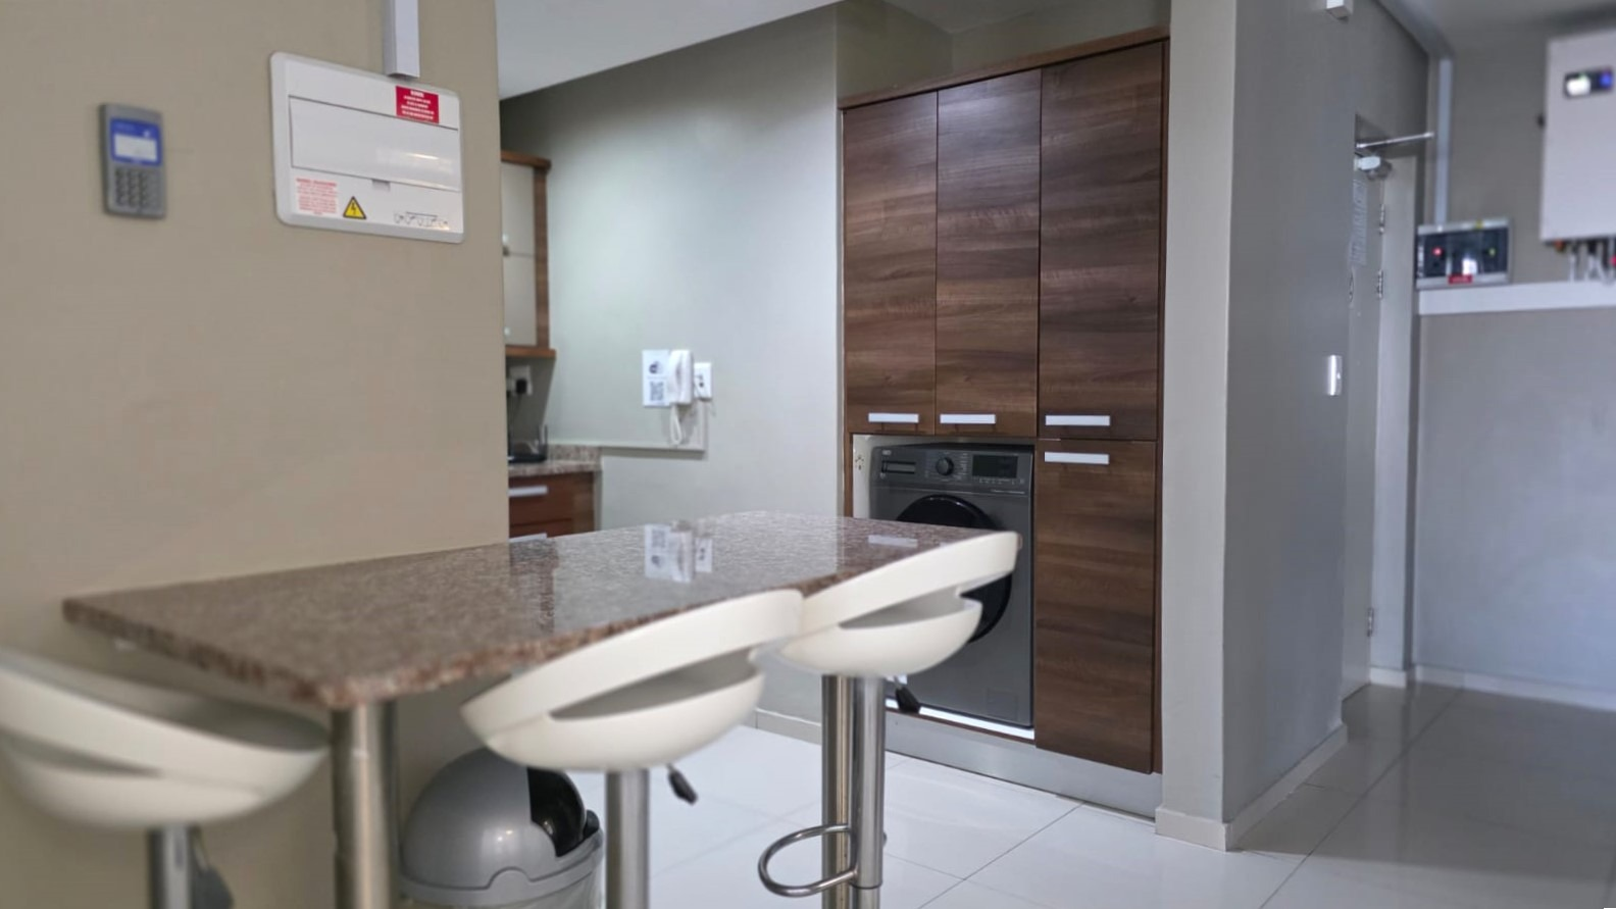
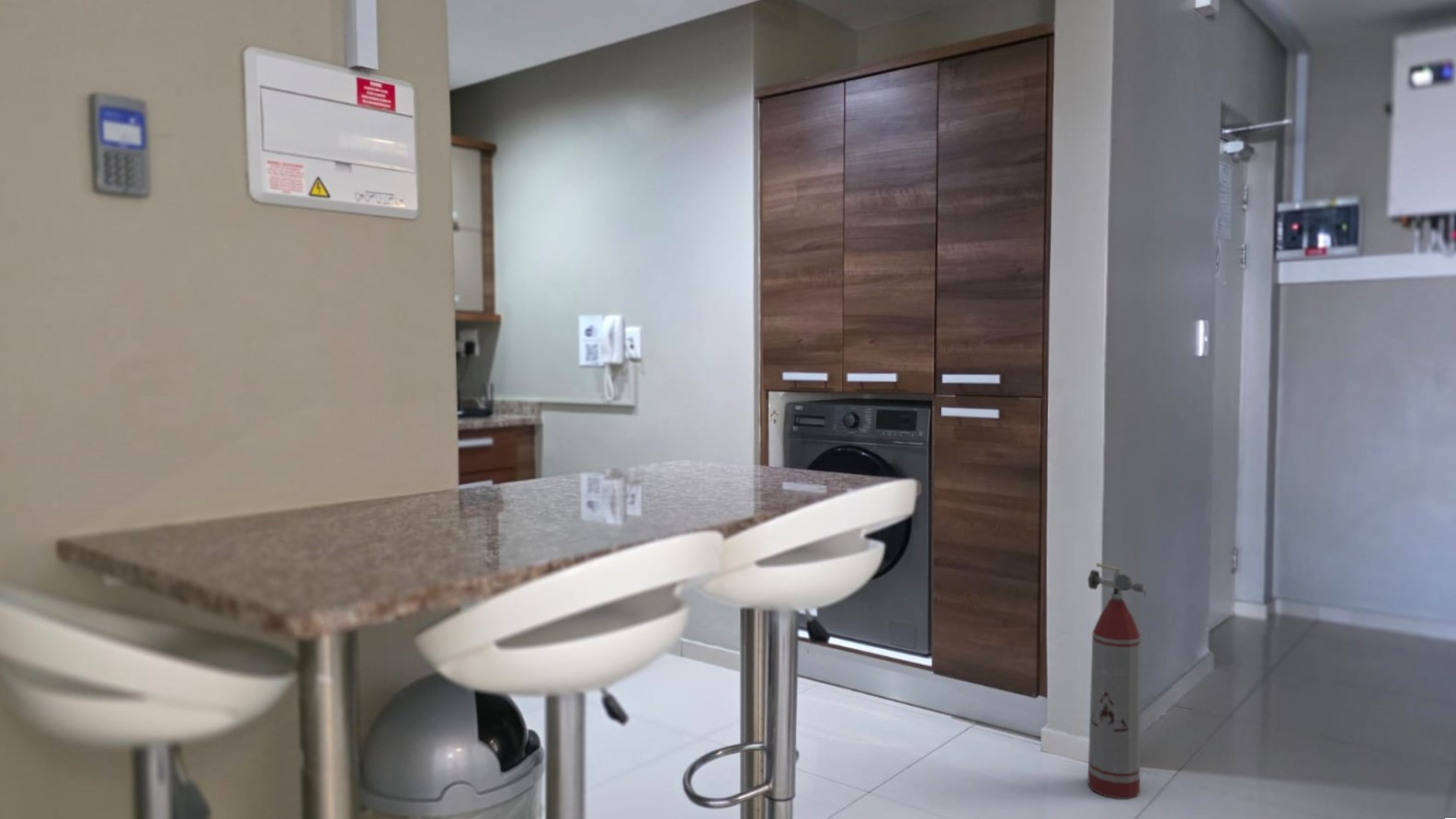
+ fire extinguisher (1116, 678)
